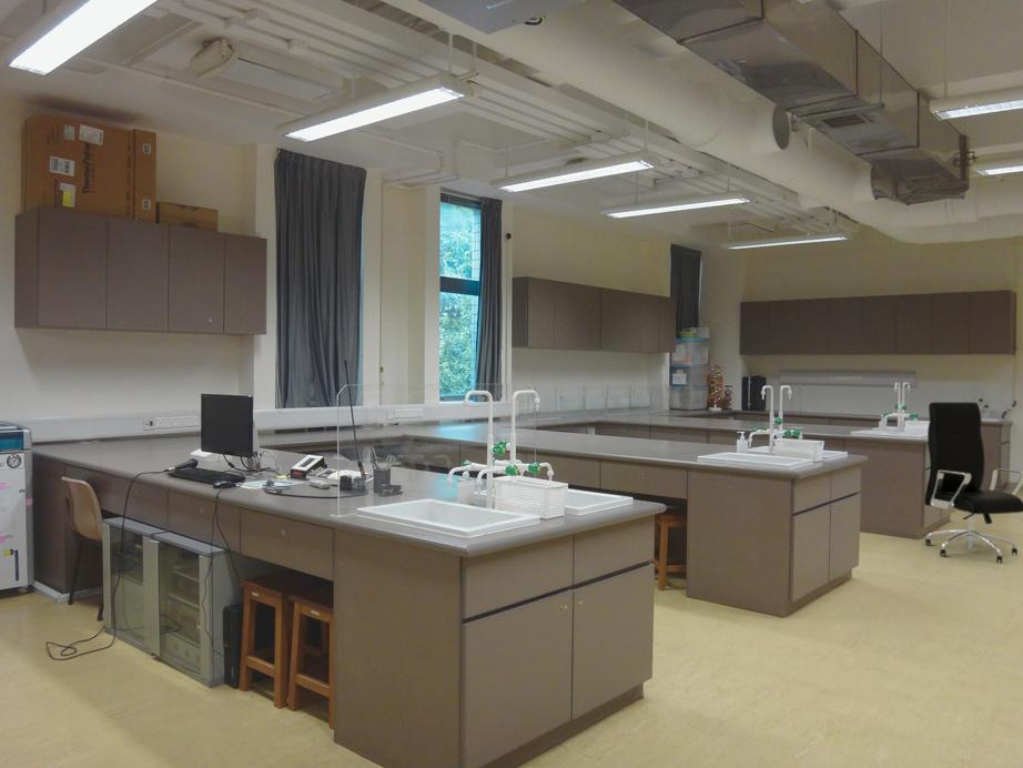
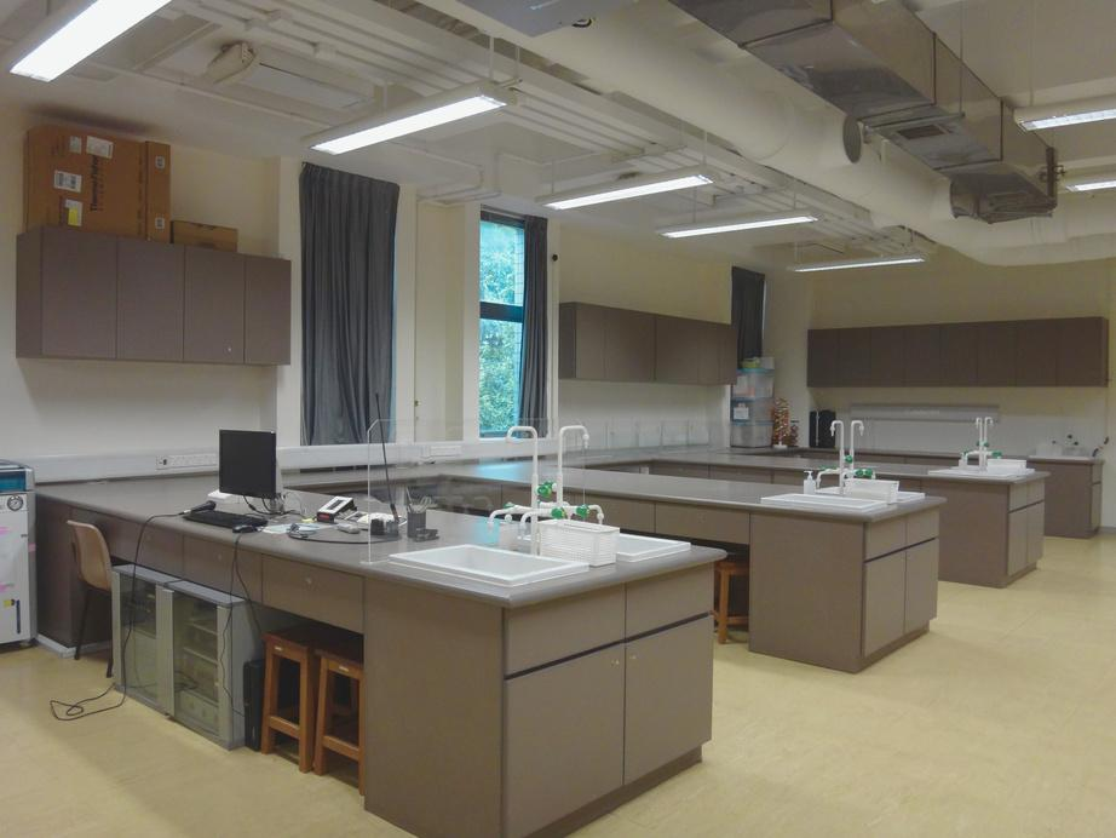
- office chair (972, 478)
